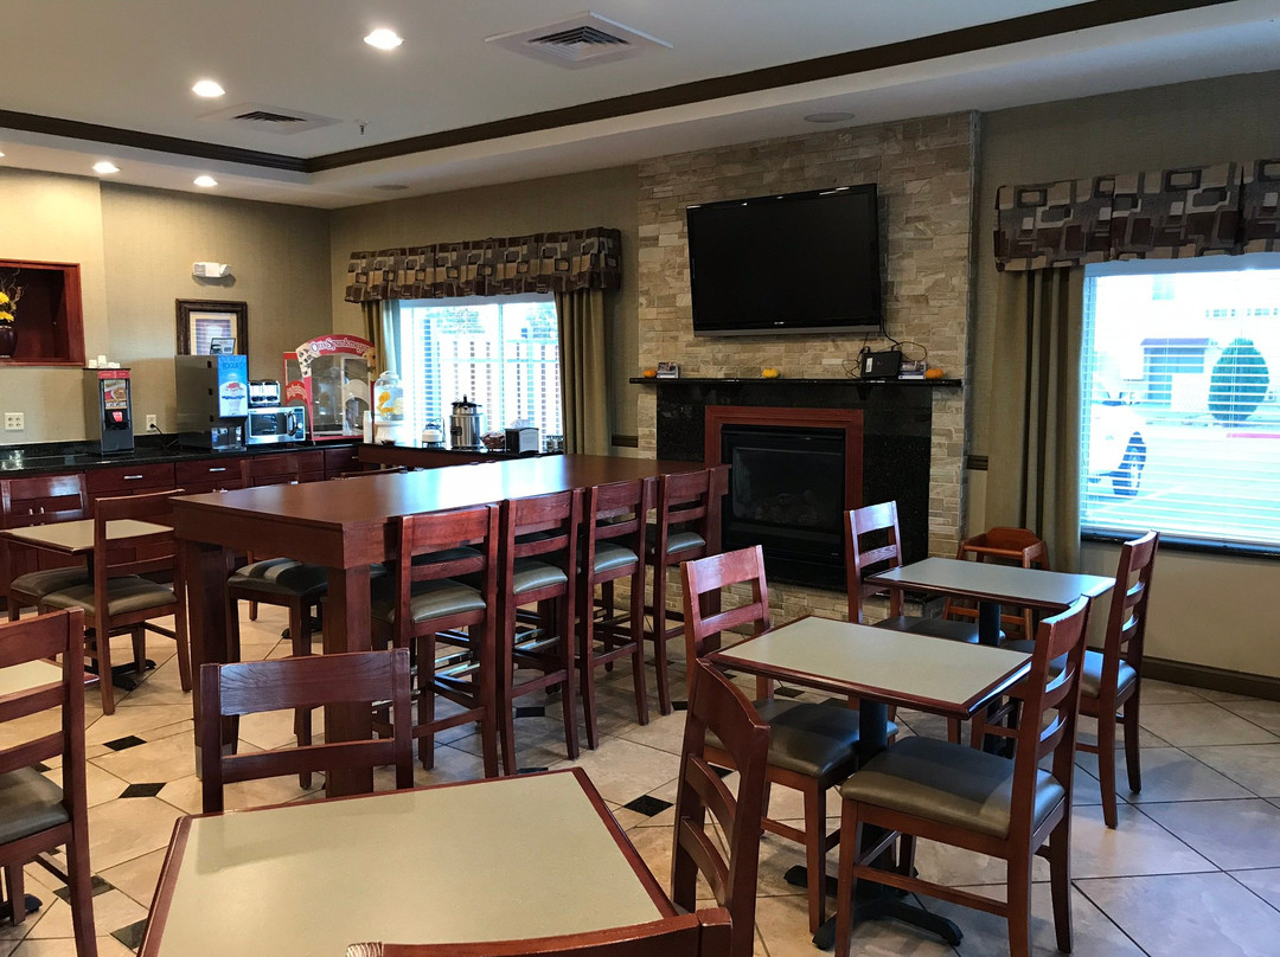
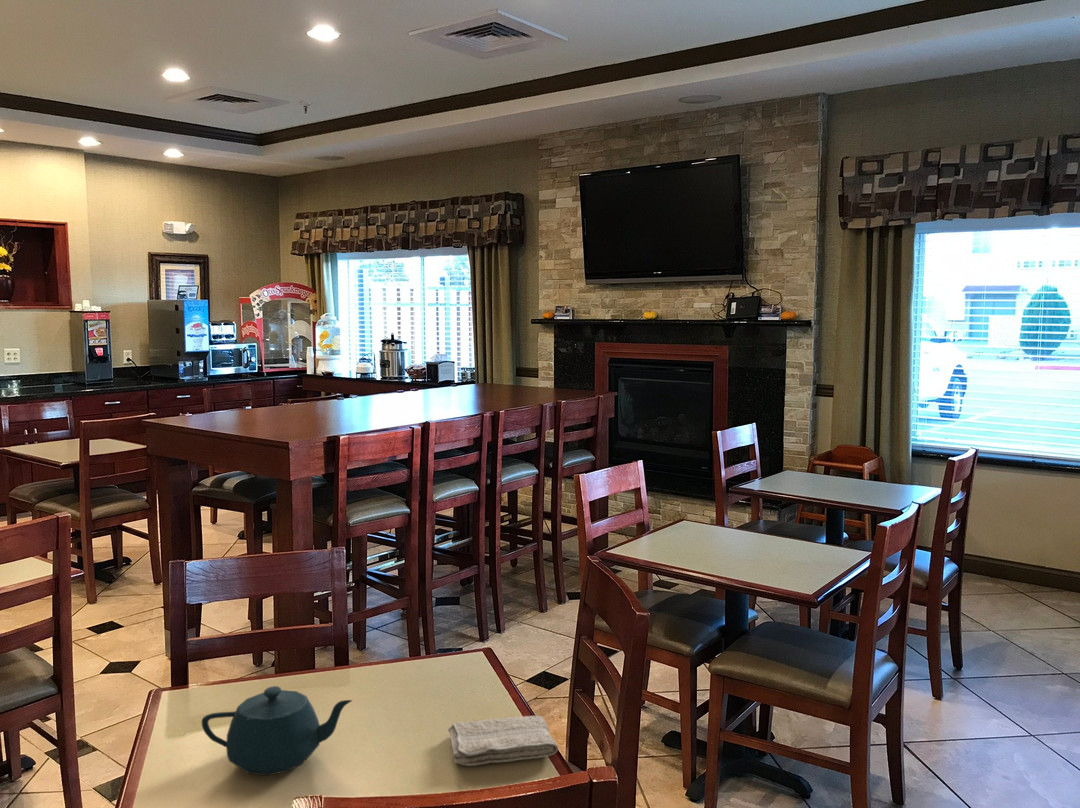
+ washcloth (501, 738)
+ teapot (278, 724)
